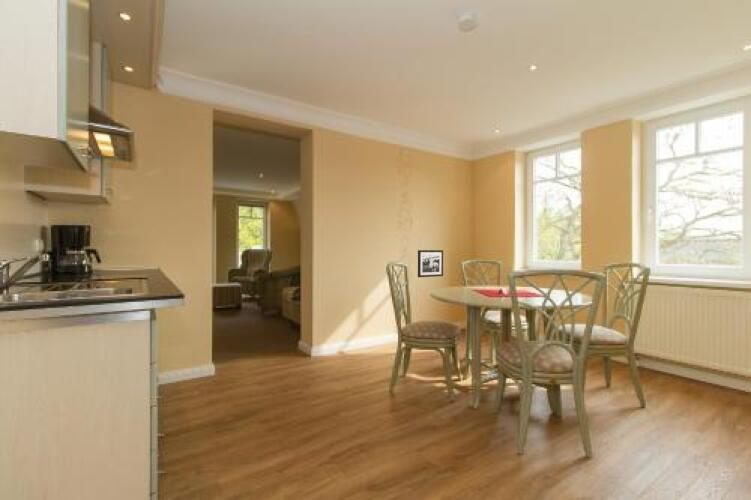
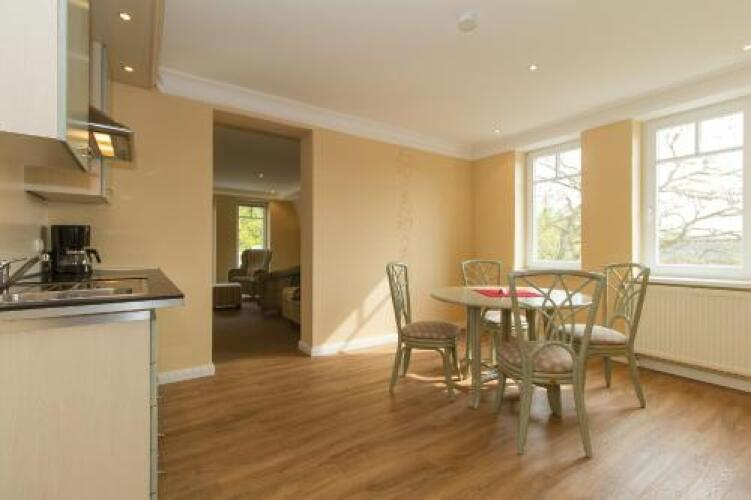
- picture frame (430, 263)
